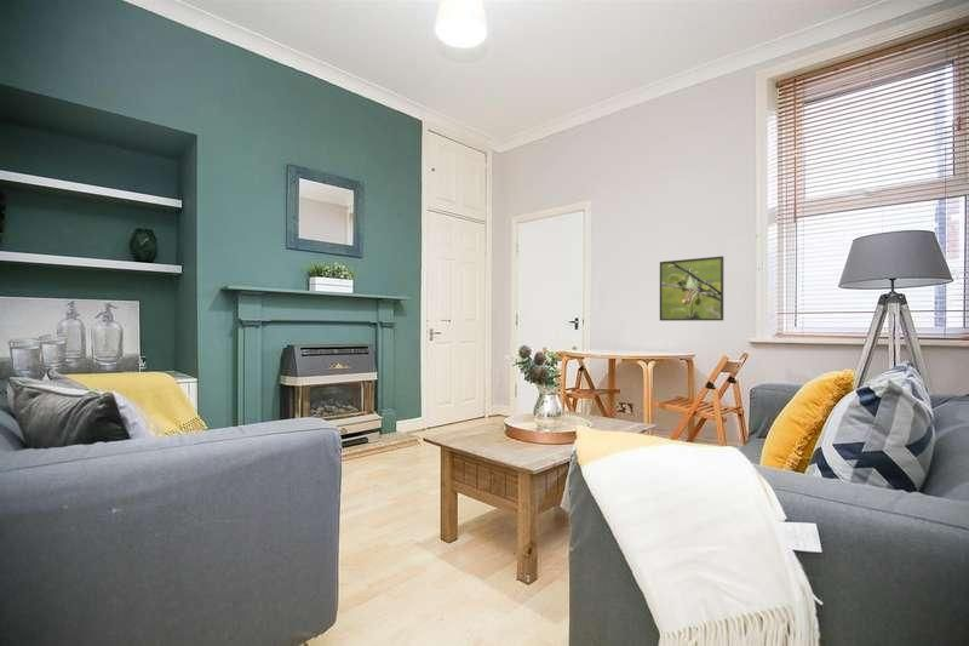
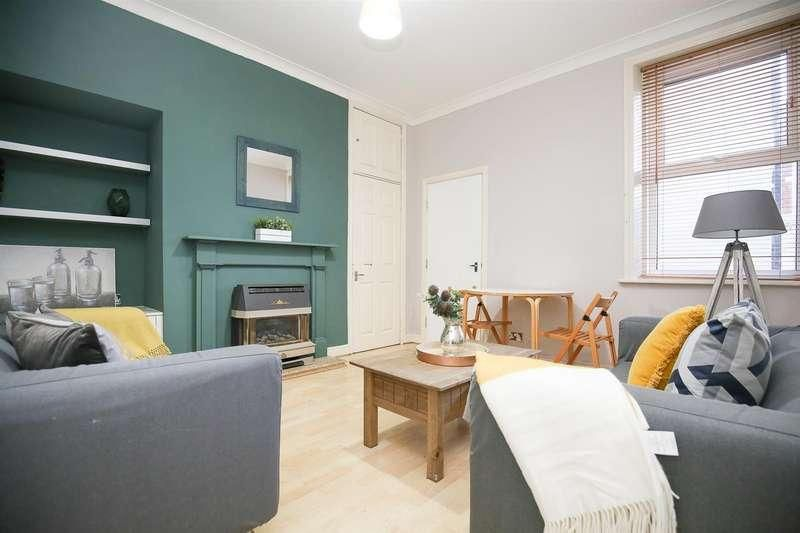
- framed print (689, 290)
